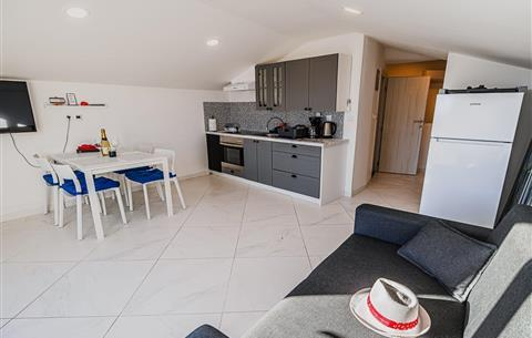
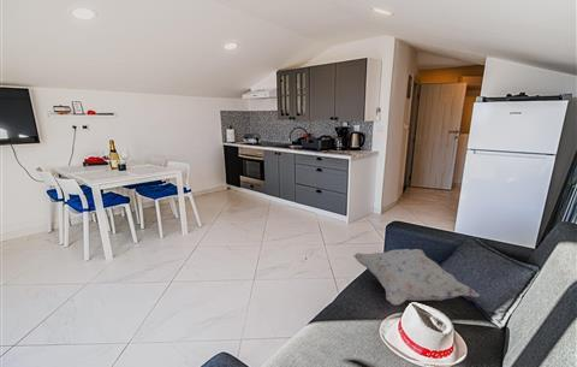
+ decorative pillow (408, 272)
